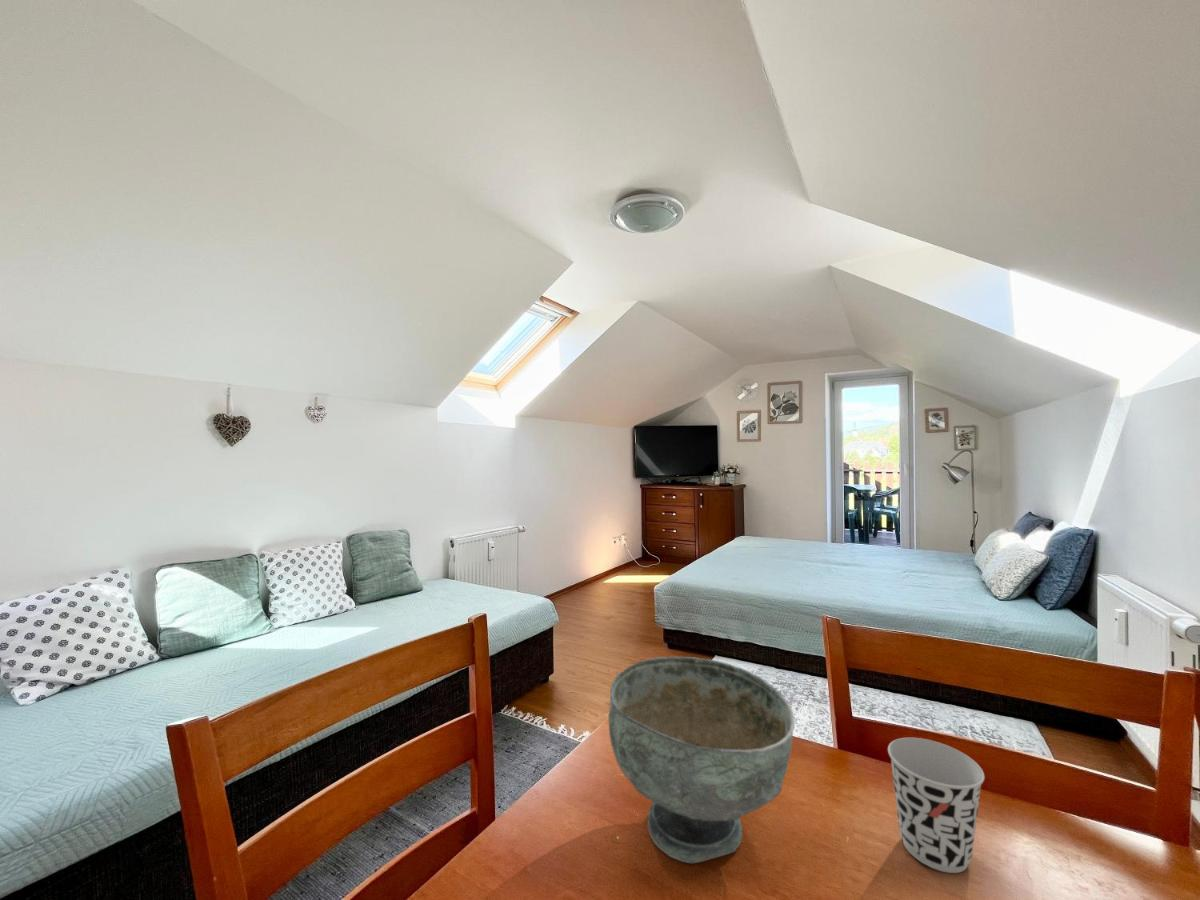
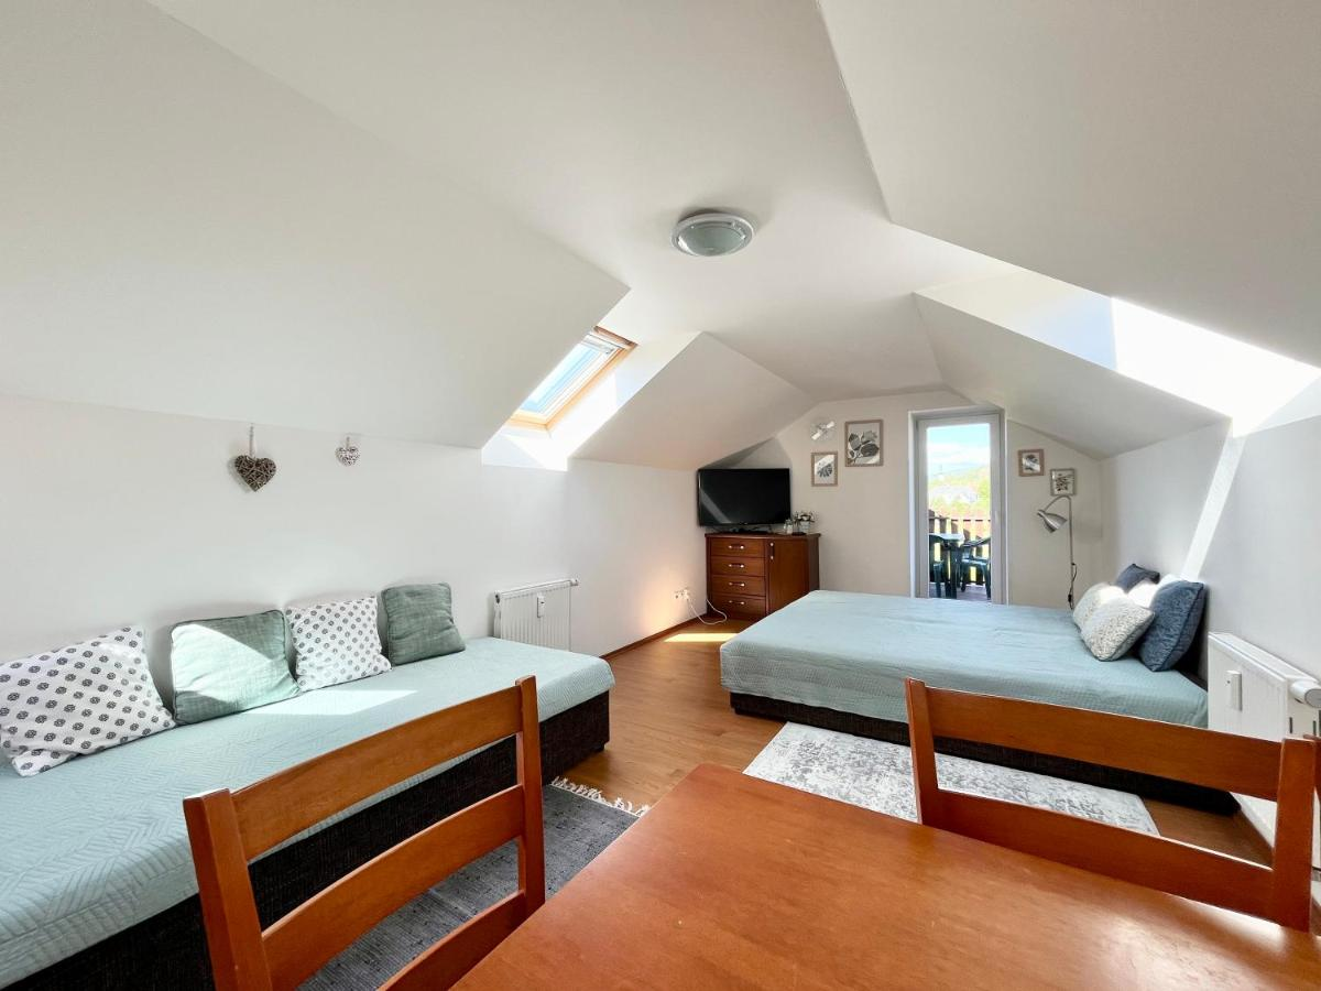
- cup (934, 805)
- decorative bowl (696, 758)
